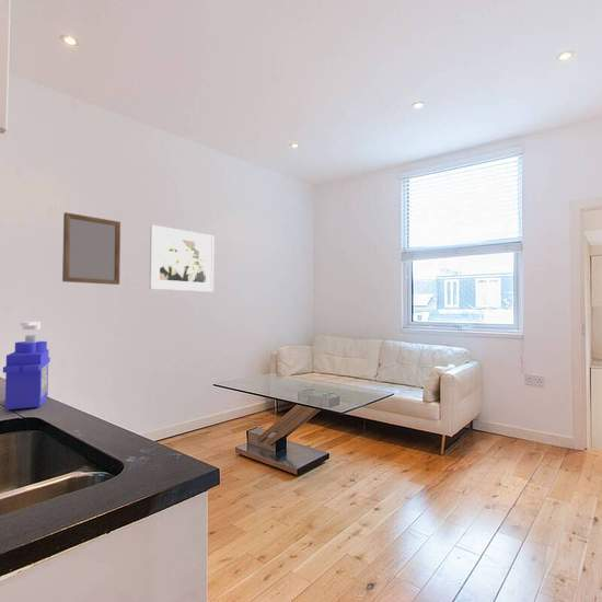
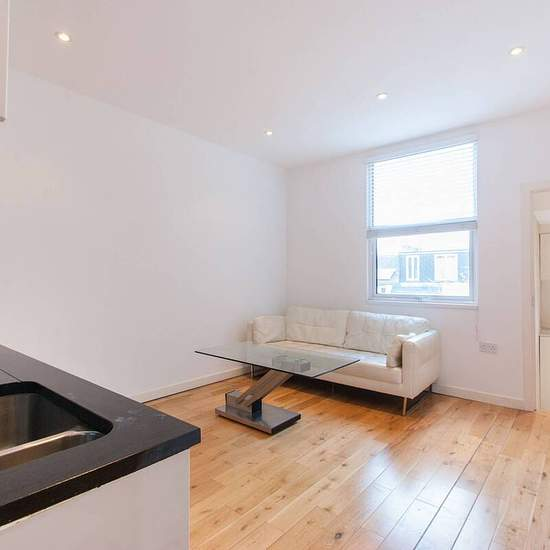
- home mirror (92, 250)
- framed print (183, 261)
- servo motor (28, 361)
